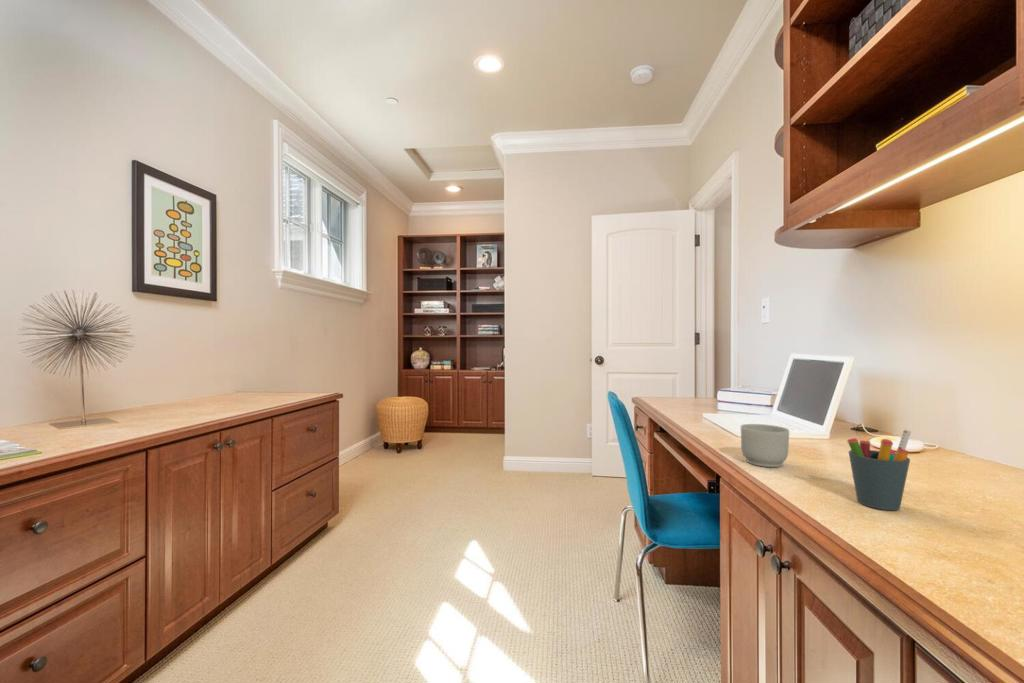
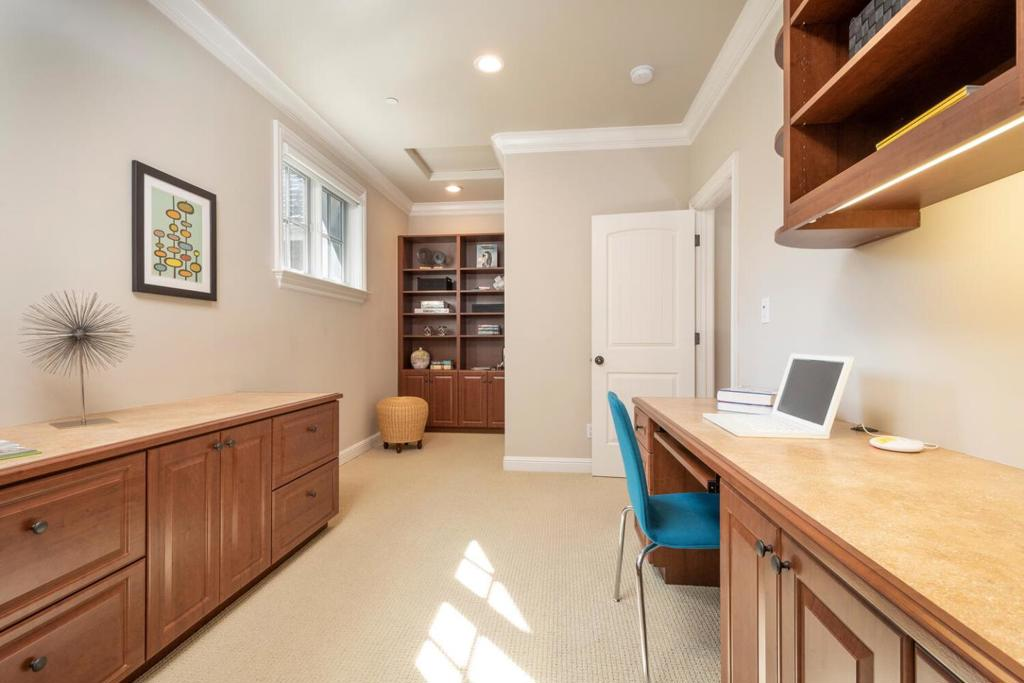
- mug (766, 444)
- pen holder (878, 466)
